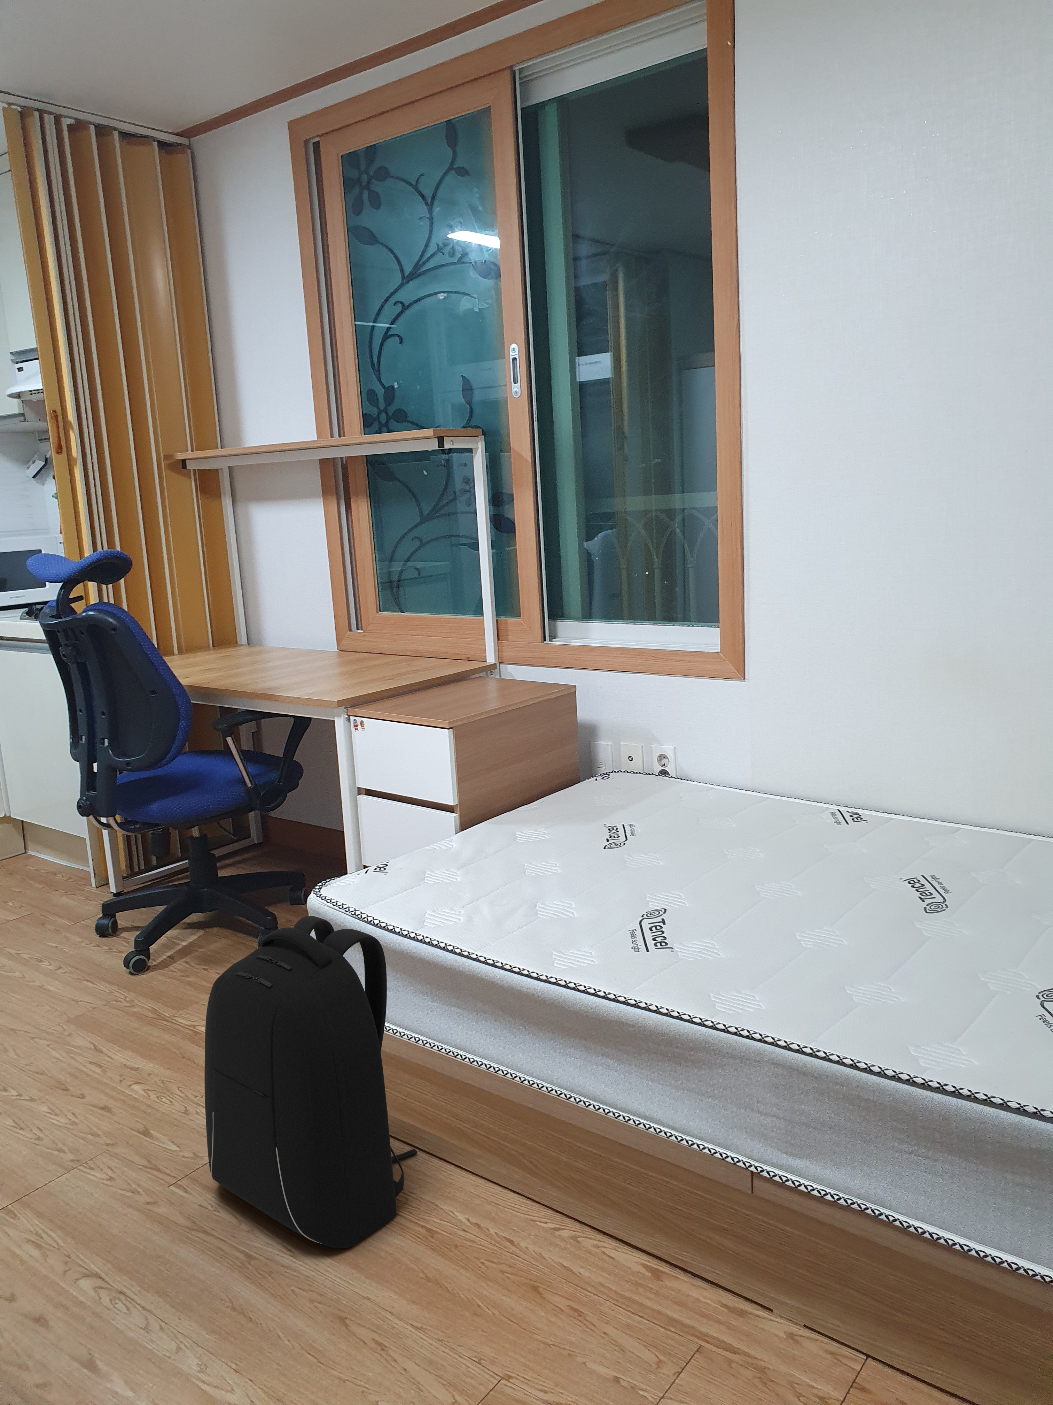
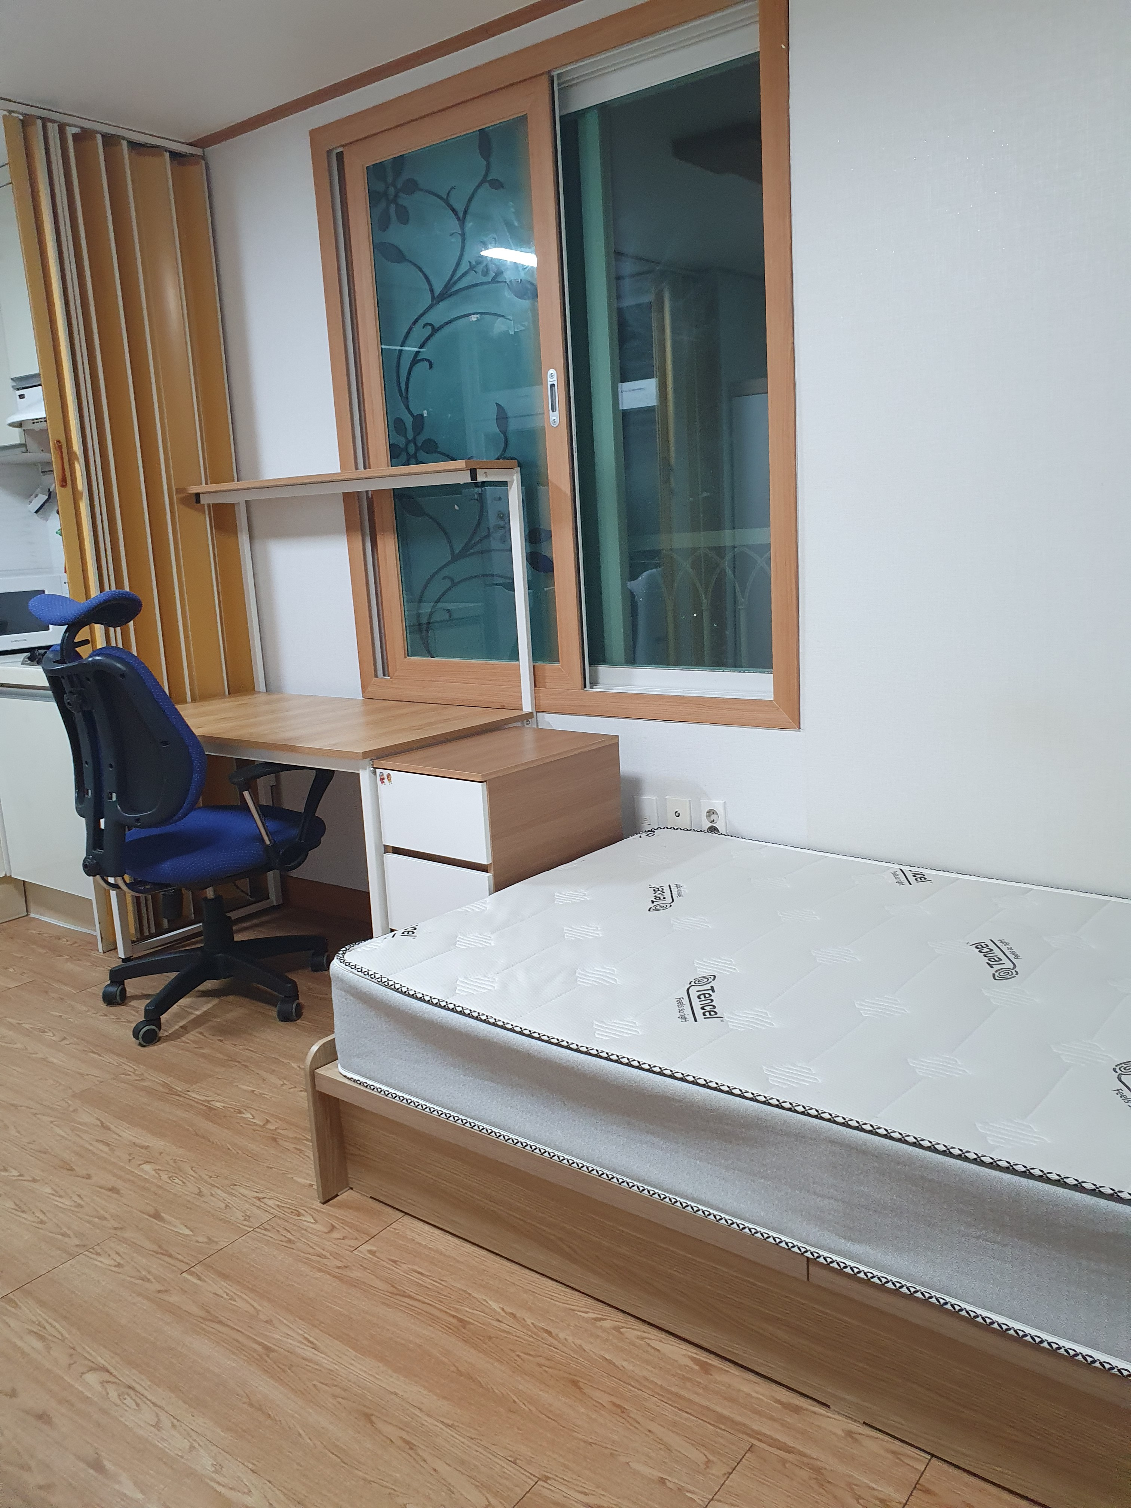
- backpack (307, 1058)
